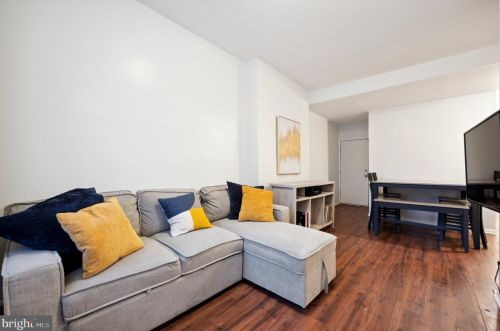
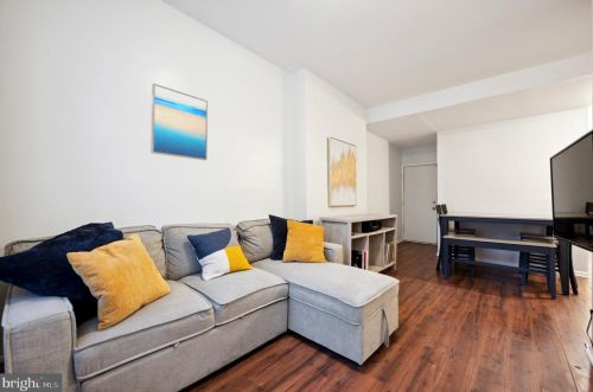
+ wall art (180, 124)
